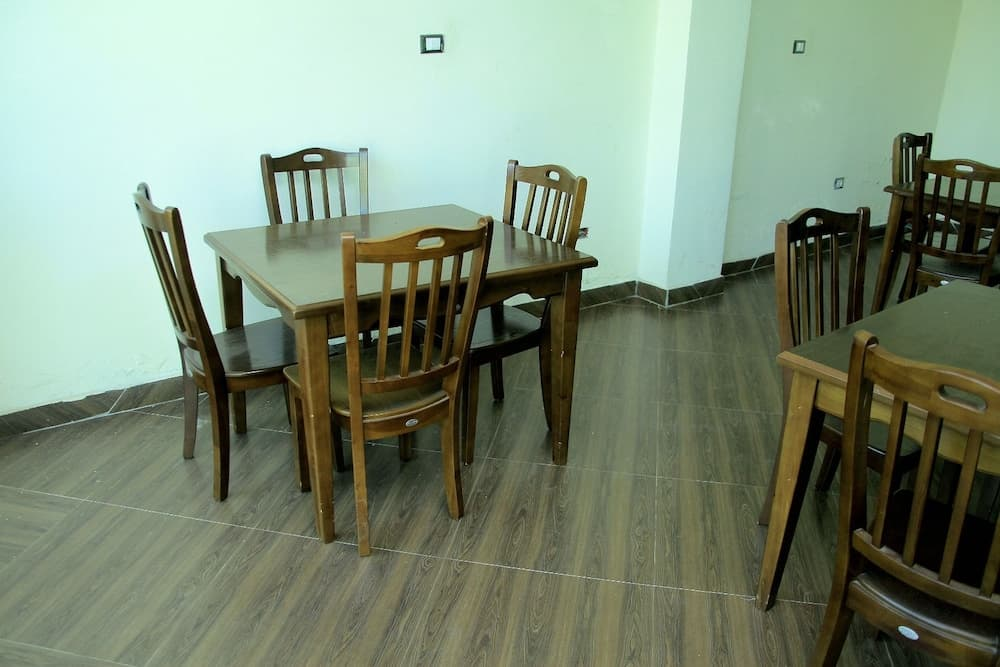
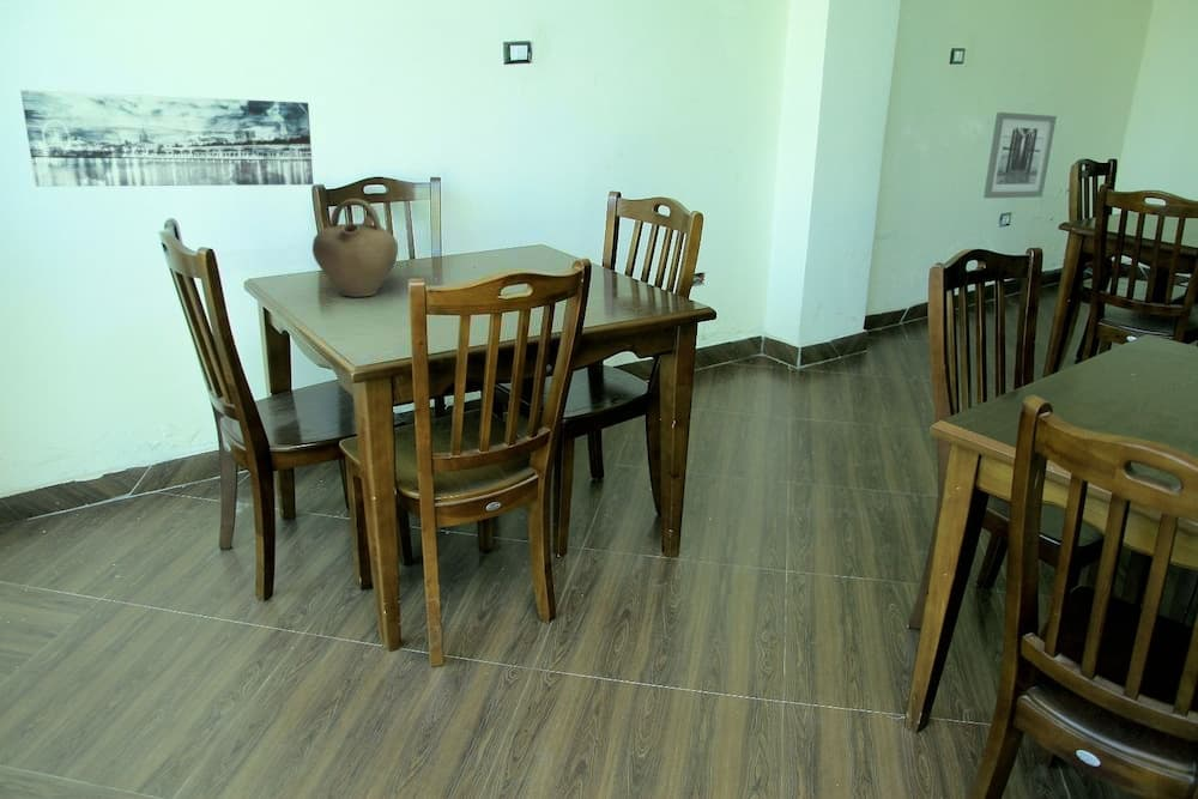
+ jug (356, 246)
+ wall art (1021, 156)
+ wall art (180, 141)
